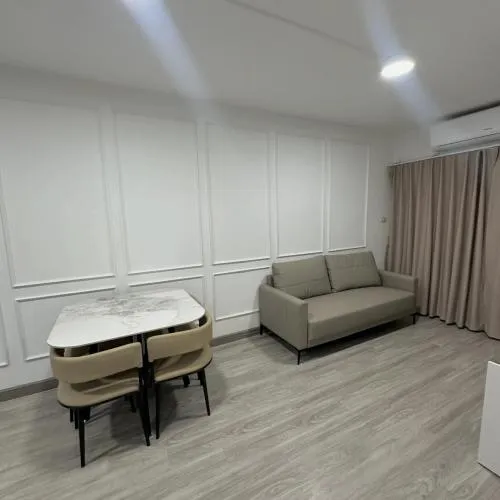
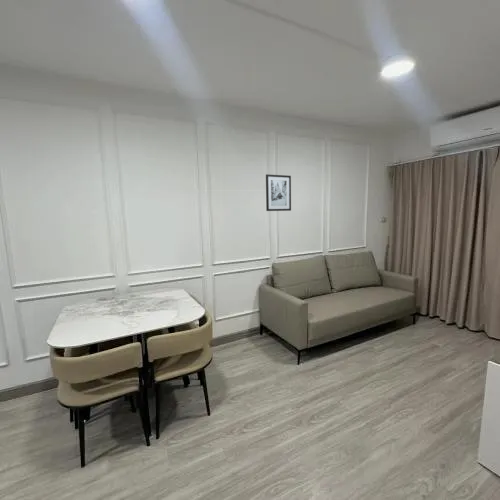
+ wall art (278, 193)
